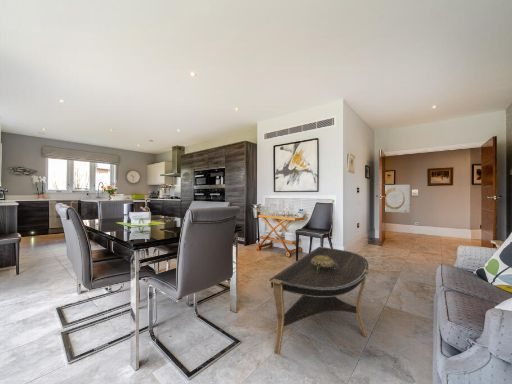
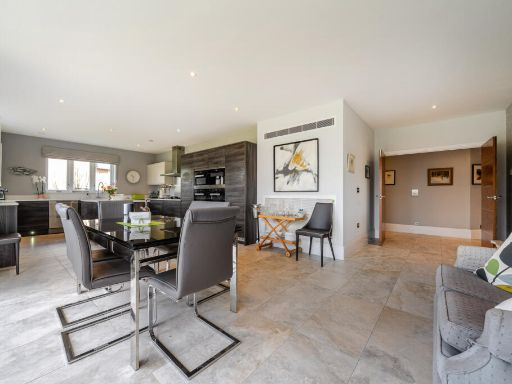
- coffee table (331, 294)
- decorative bowl (323, 262)
- wall art (393, 198)
